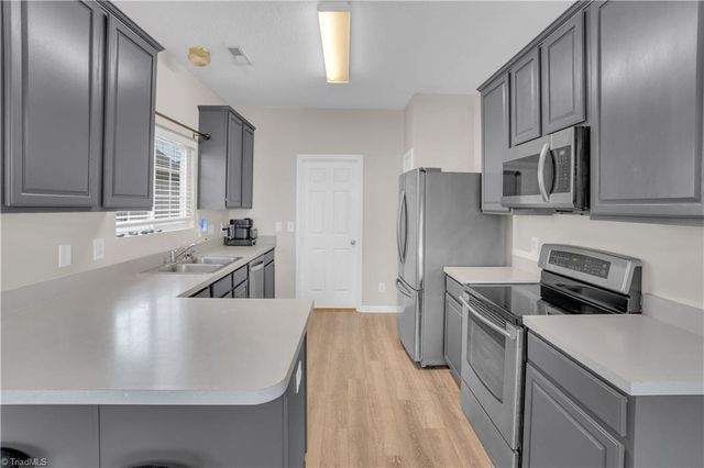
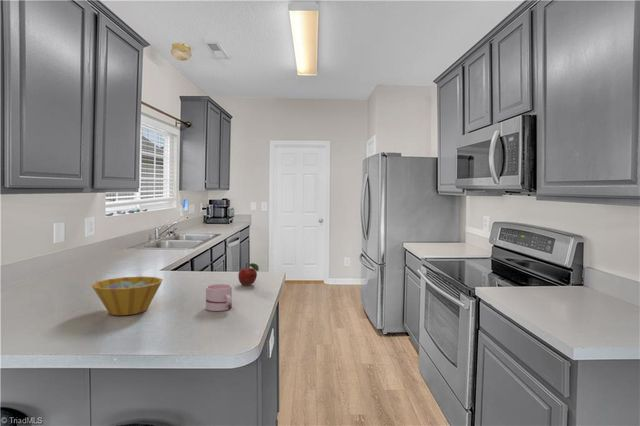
+ mug (220, 297)
+ bowl (128, 296)
+ fruit (248, 273)
